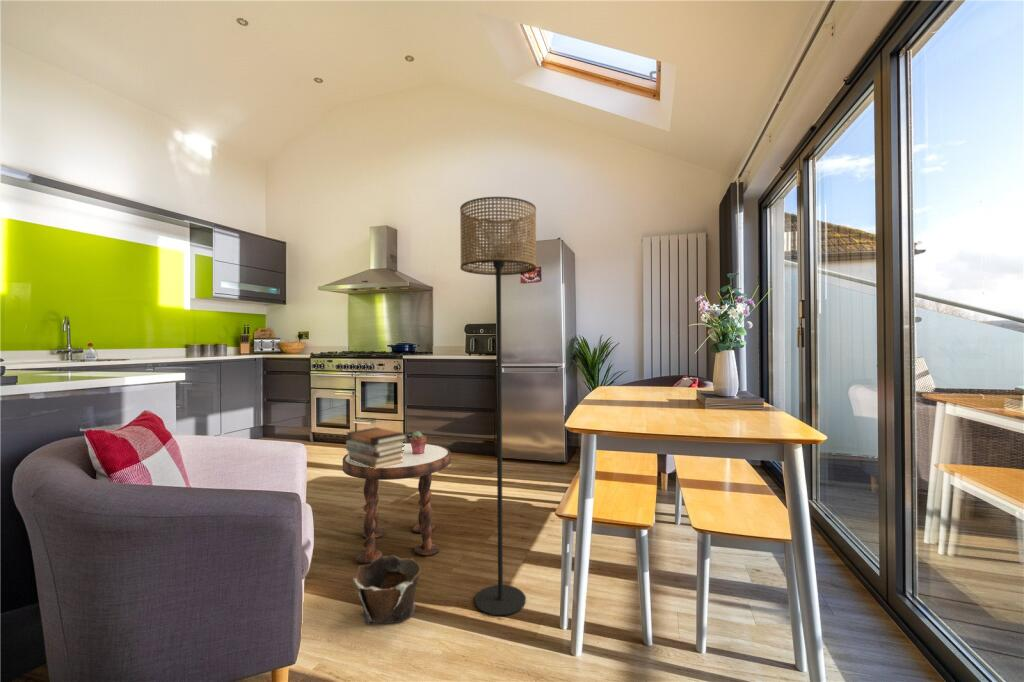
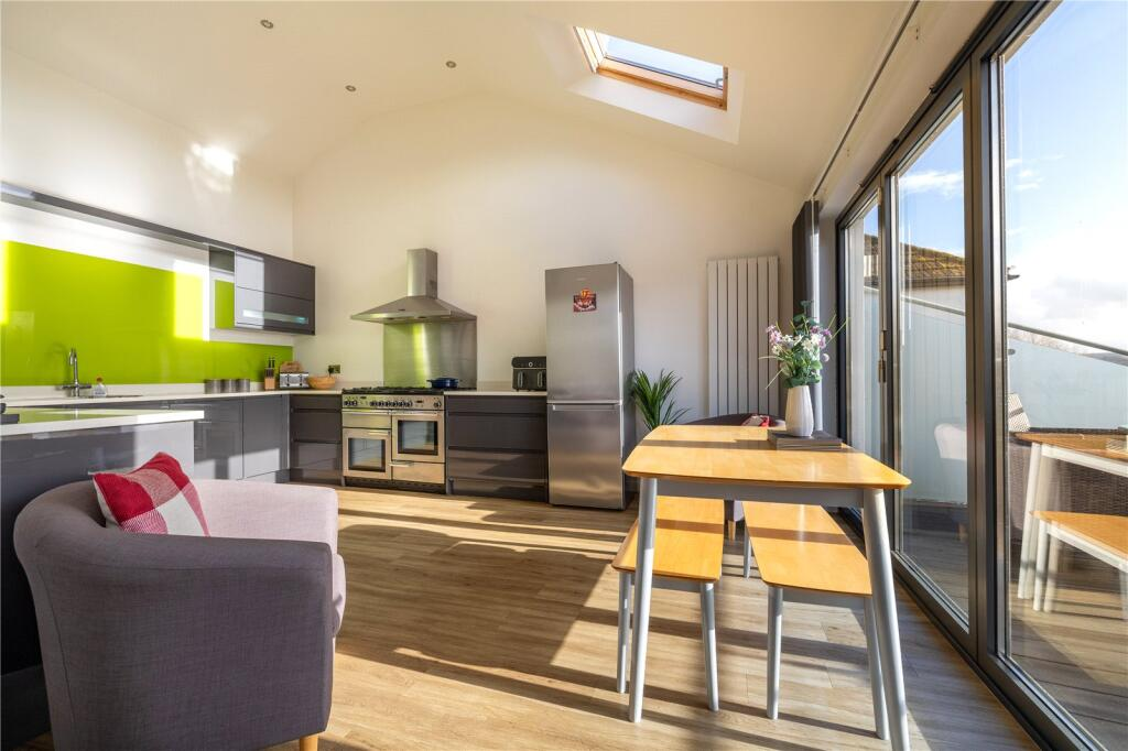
- book stack (375, 445)
- floor lamp (499, 403)
- side table (393, 479)
- potted succulent (418, 441)
- clay pot (388, 581)
